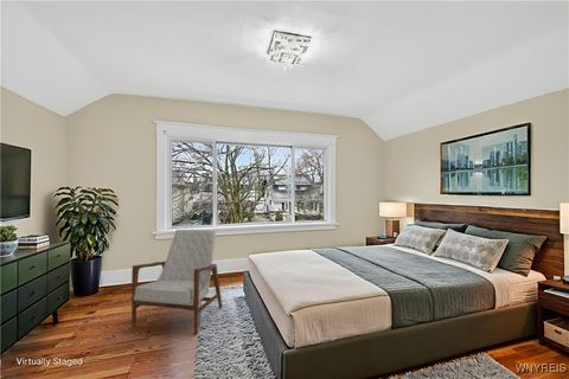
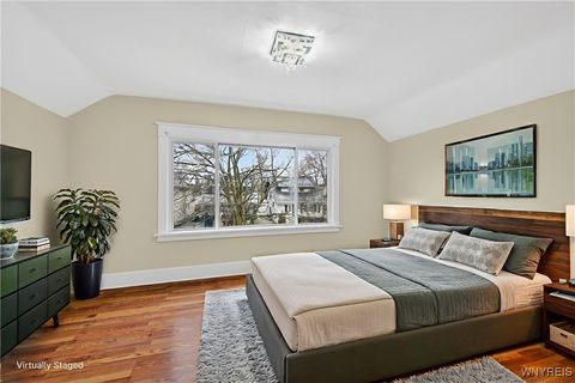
- armchair (180, 275)
